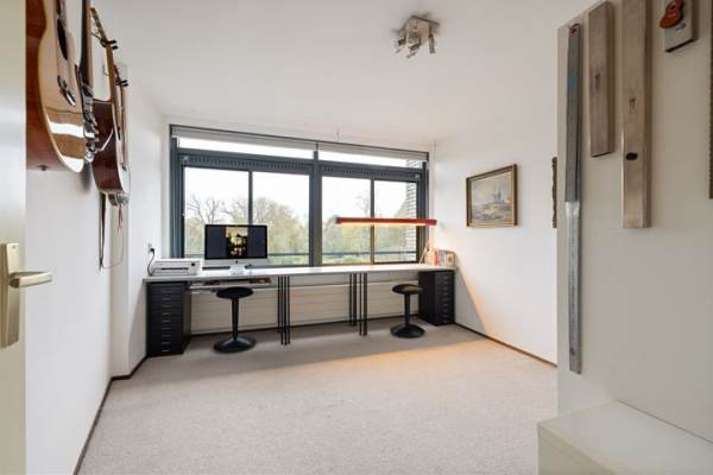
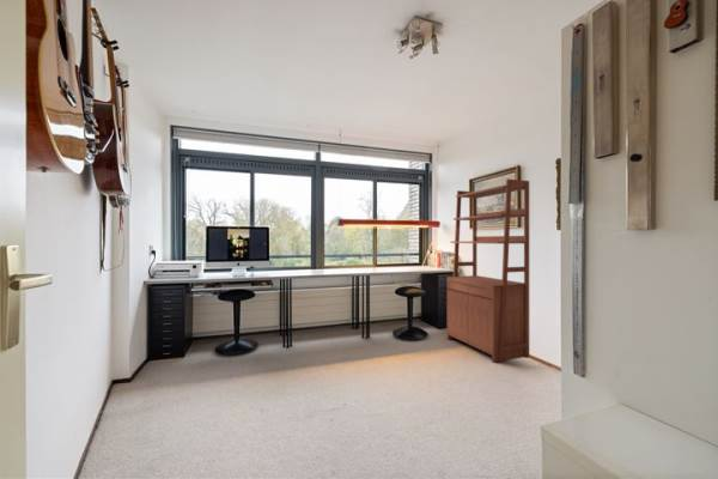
+ bookshelf (475, 266)
